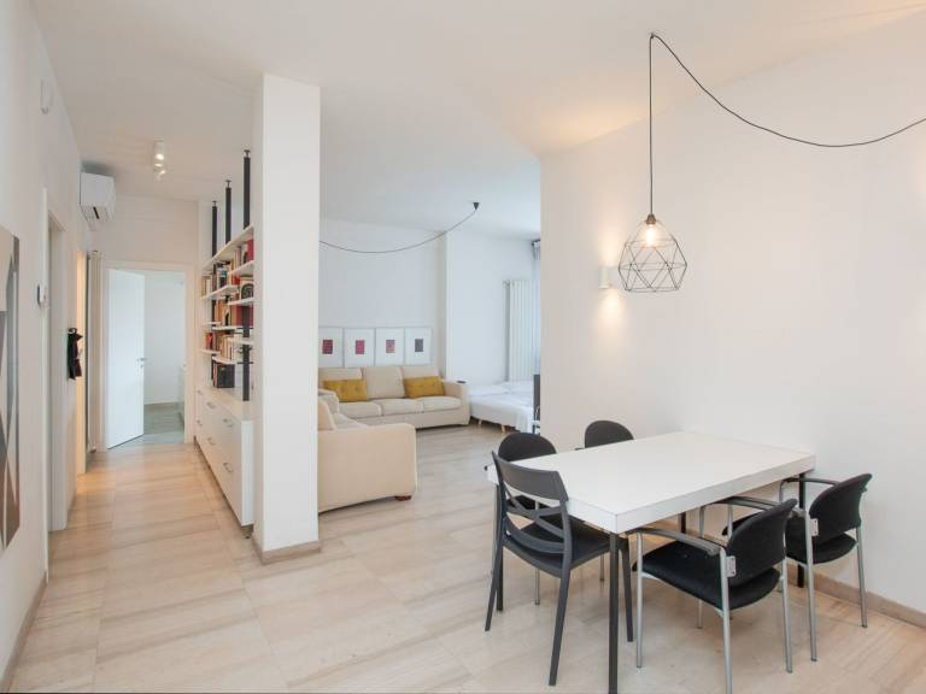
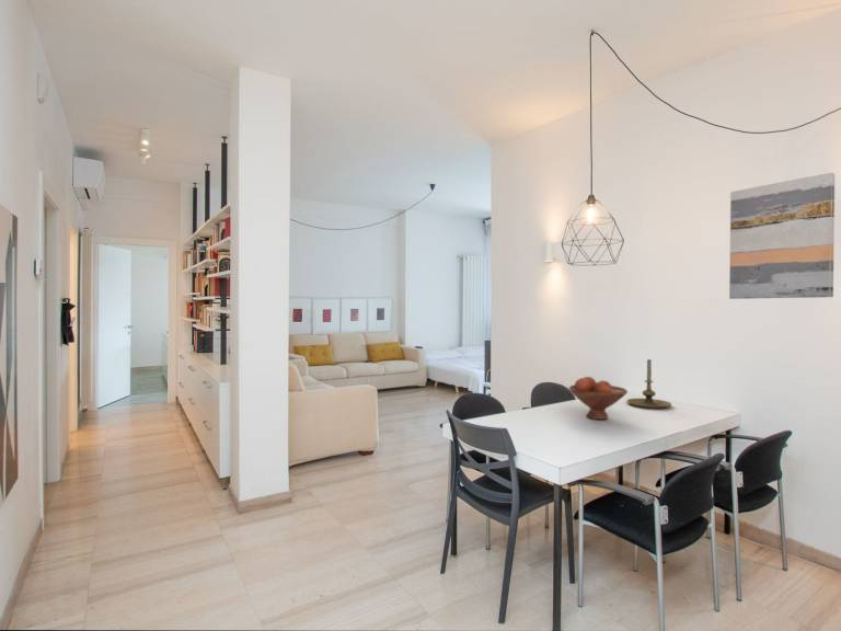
+ candle holder (648, 381)
+ fruit bowl (597, 397)
+ wall art (777, 240)
